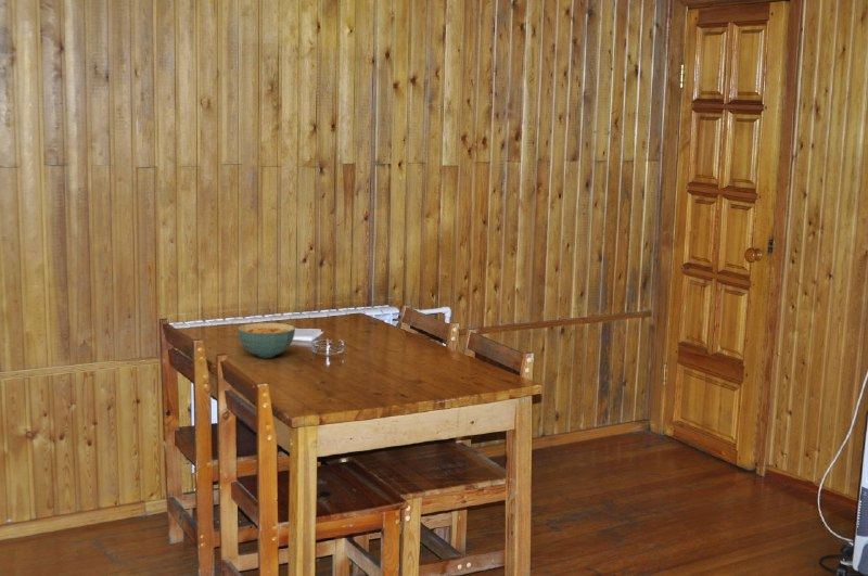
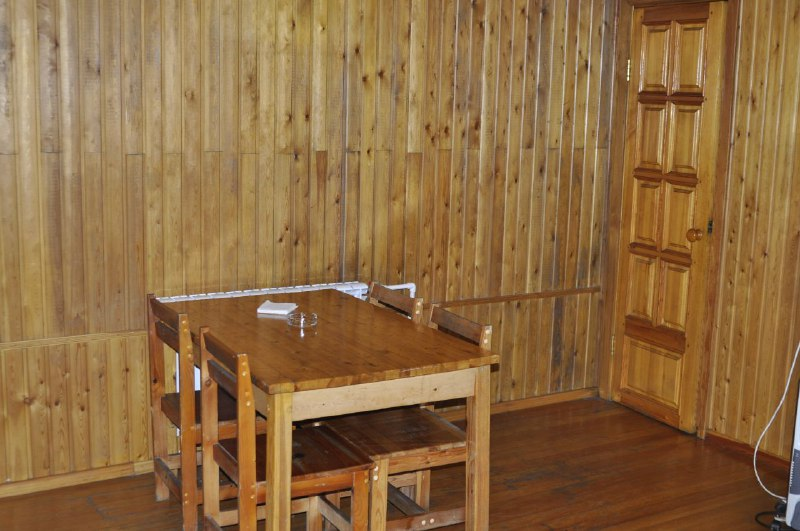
- cereal bowl (266, 342)
